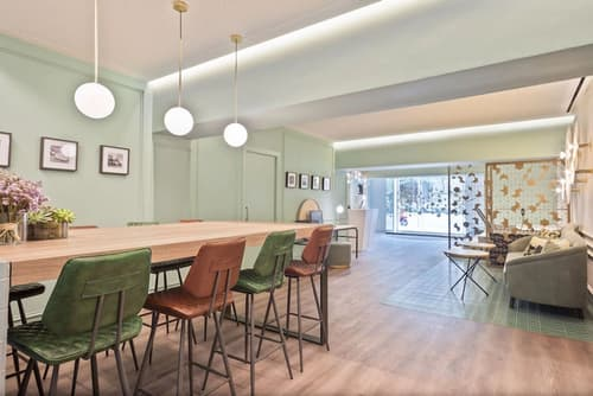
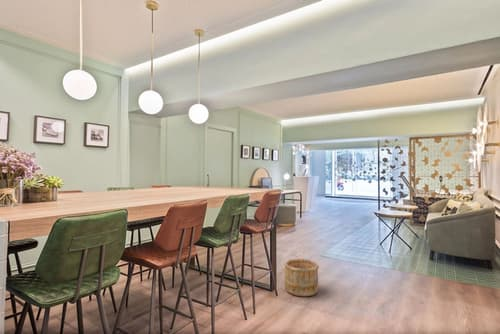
+ wooden bucket (301, 276)
